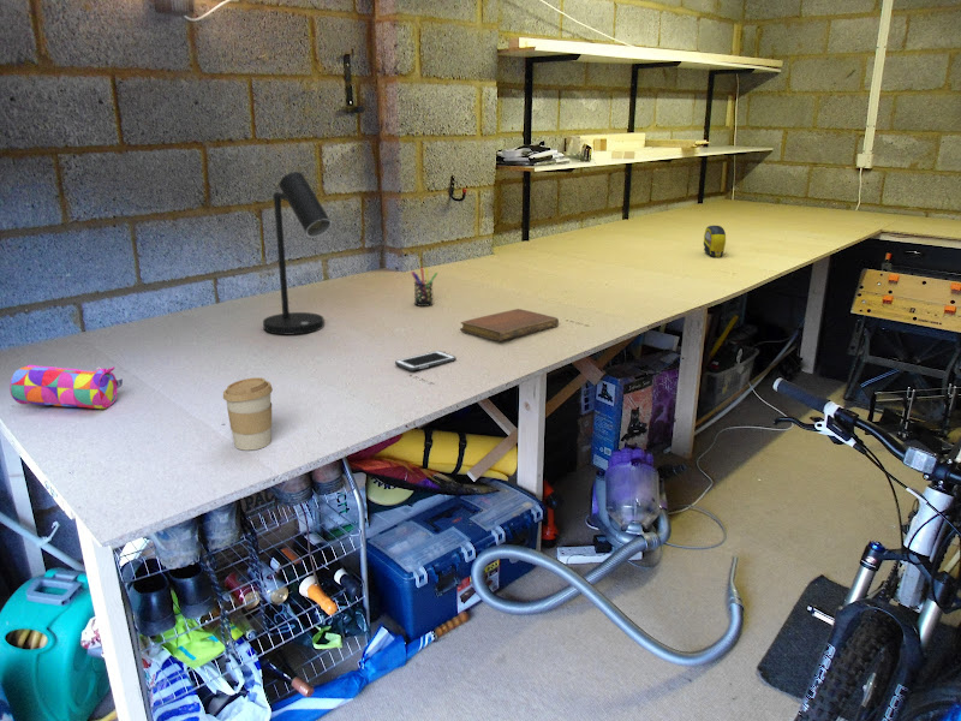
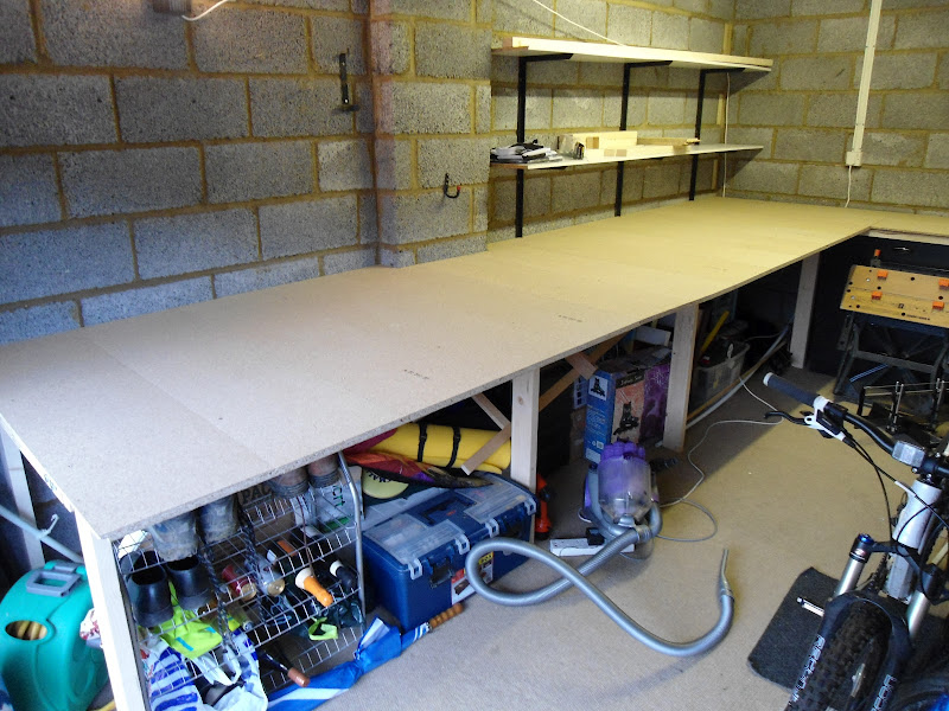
- notebook (509, 323)
- pen holder (425, 285)
- cell phone (425, 360)
- coffee cup (250, 412)
- pencil case (66, 386)
- desk lamp (283, 252)
- tape measure (715, 240)
